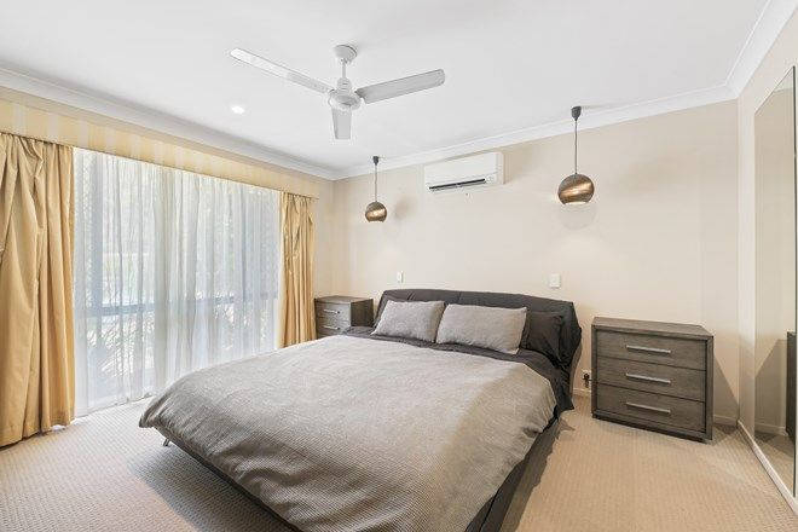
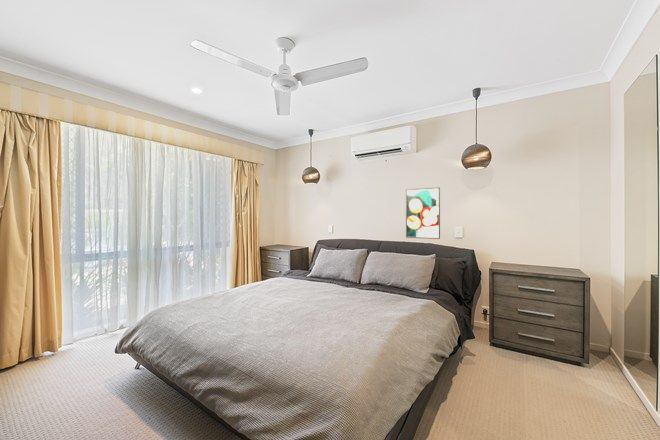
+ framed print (422, 213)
